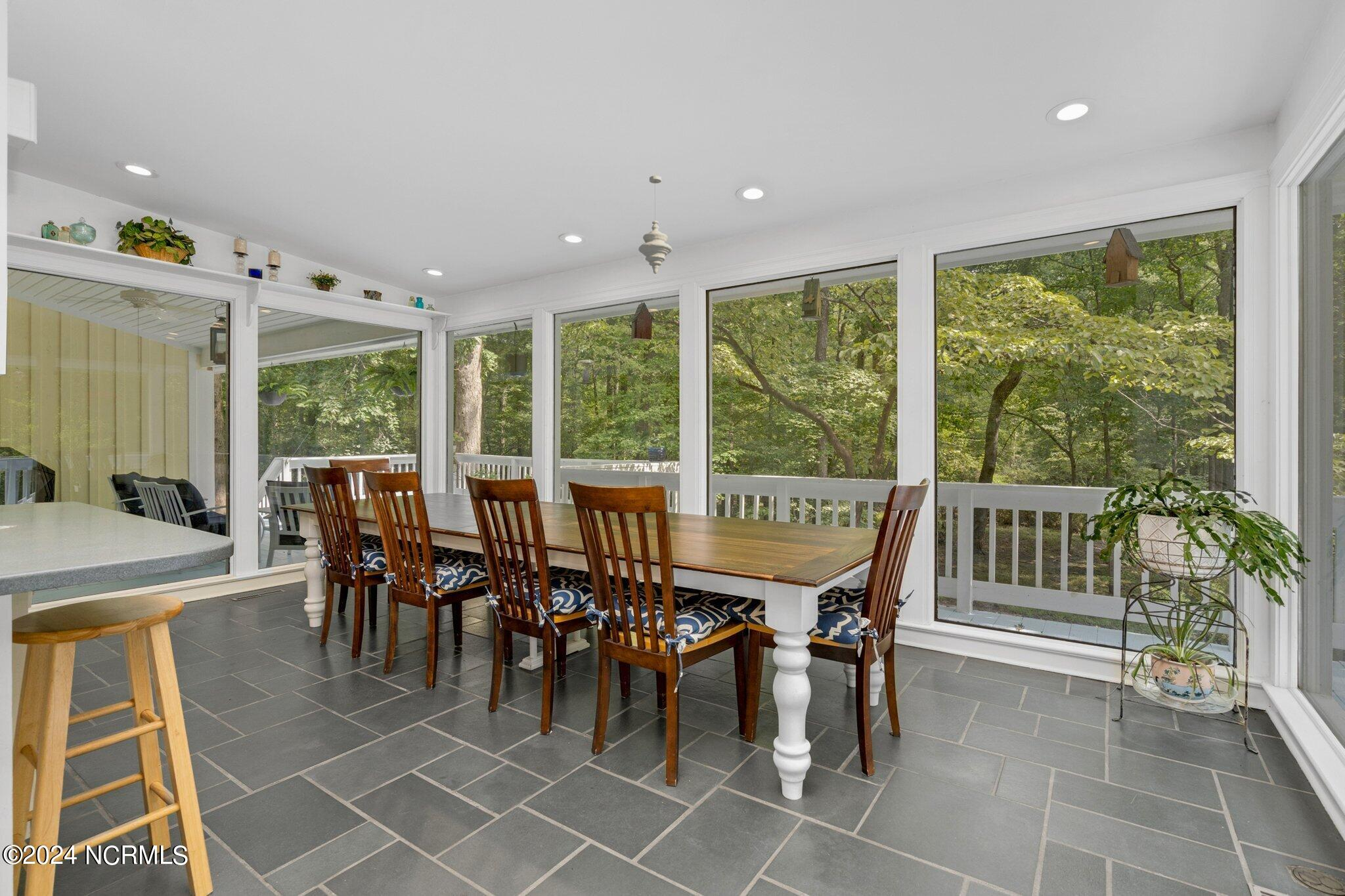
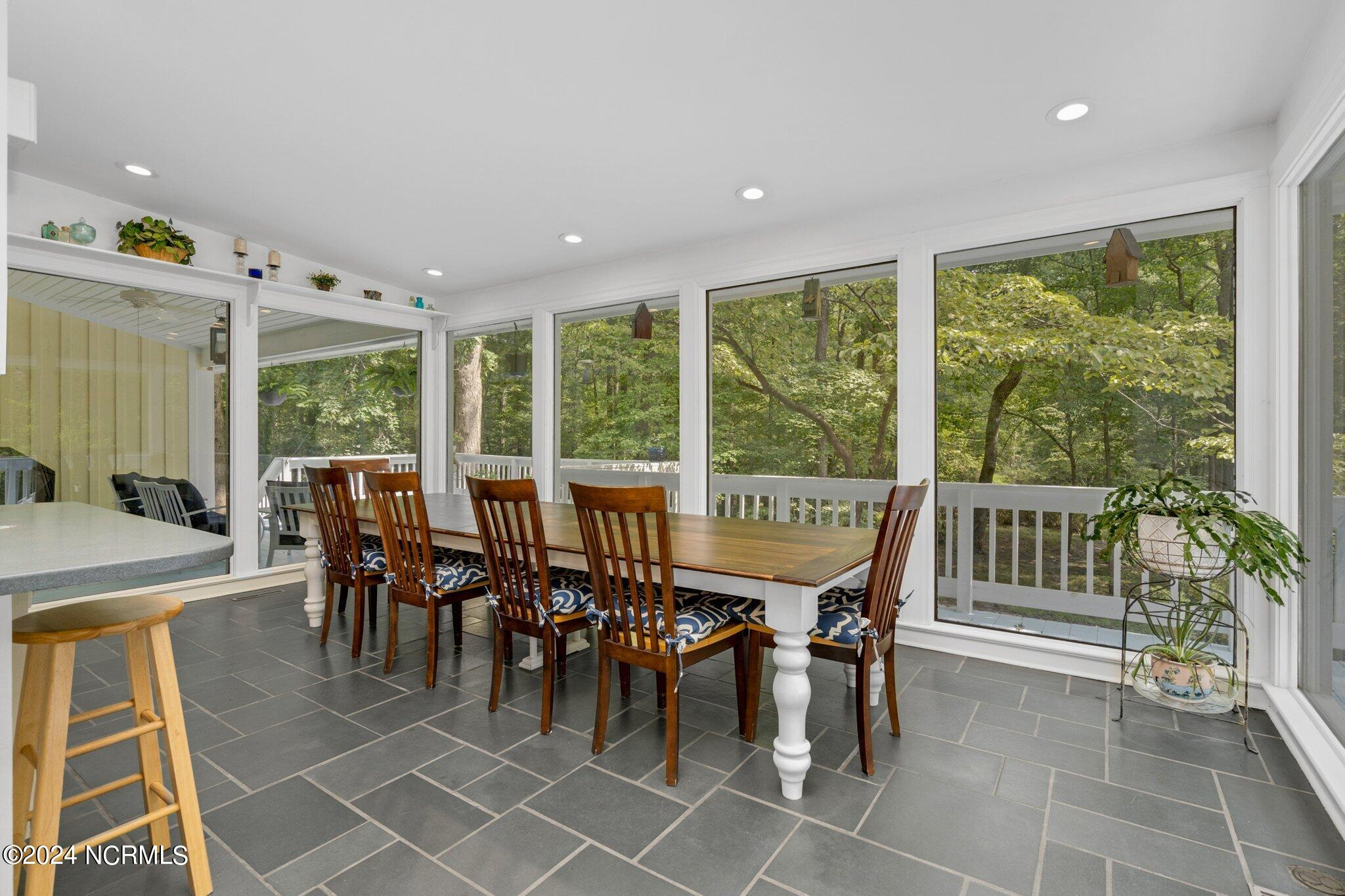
- pendant light (655, 226)
